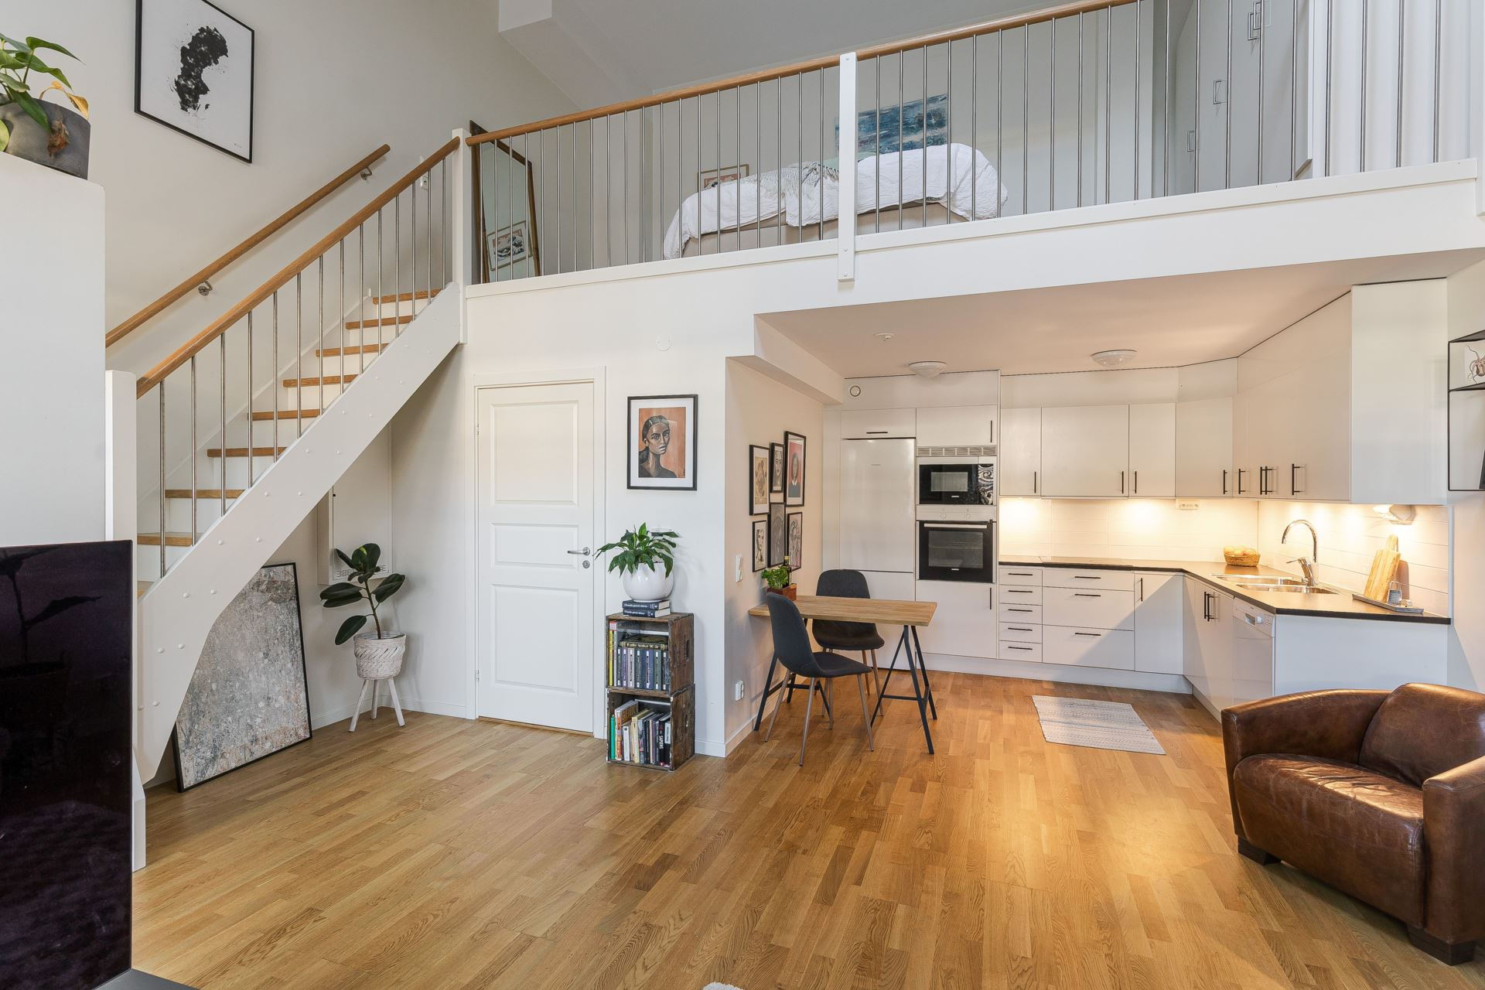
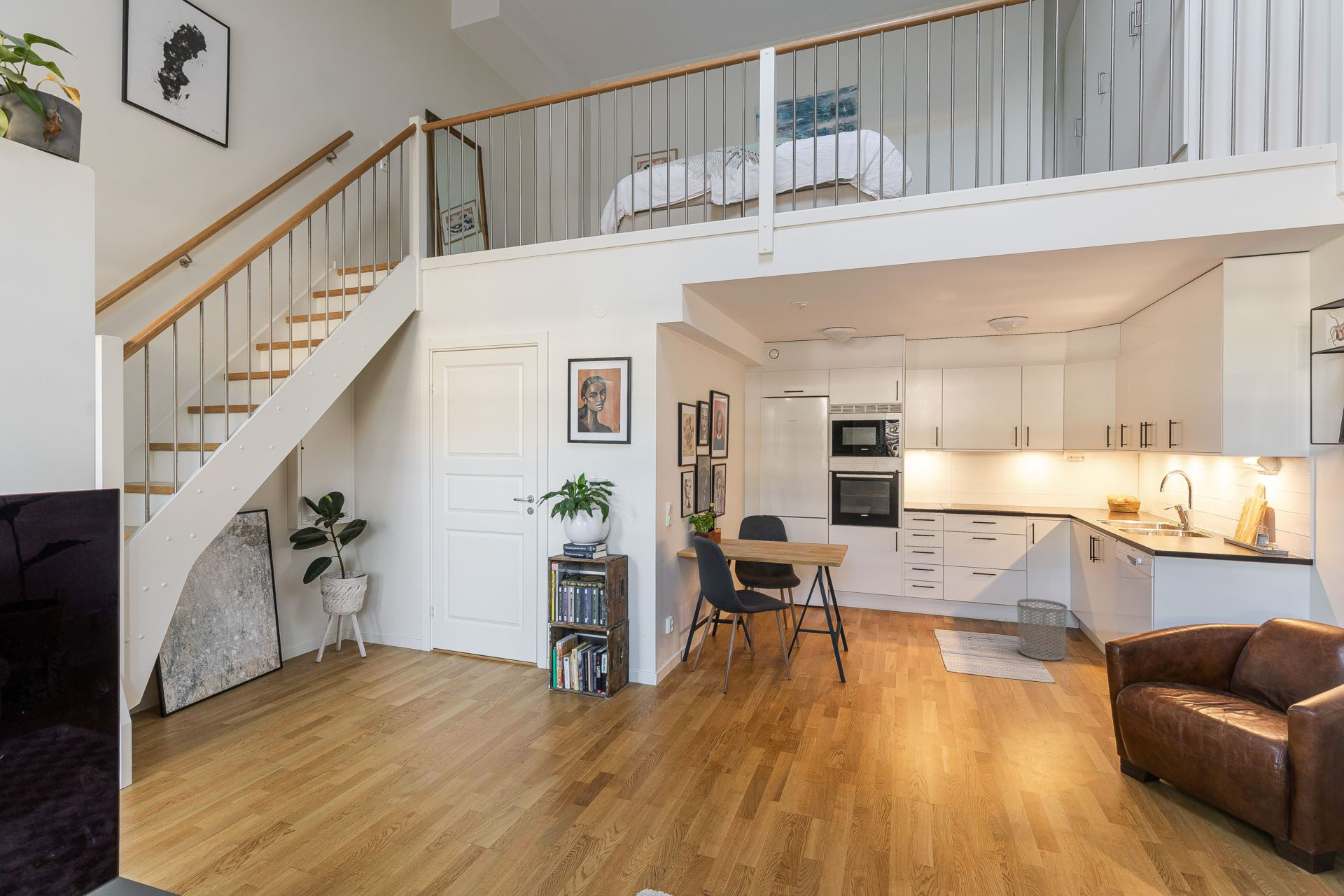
+ waste bin (1041, 629)
